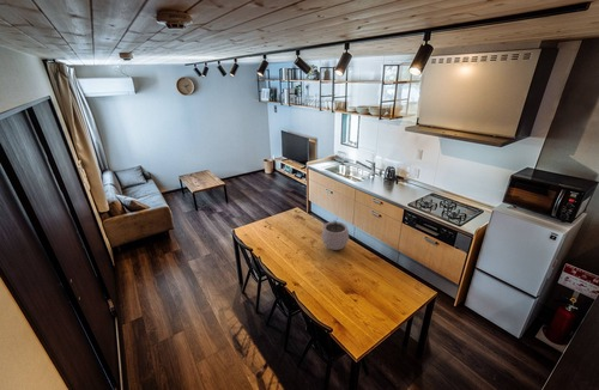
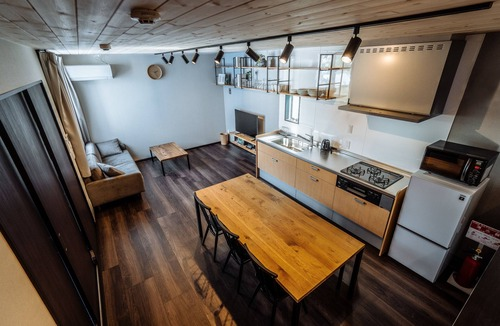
- plant pot (334, 232)
